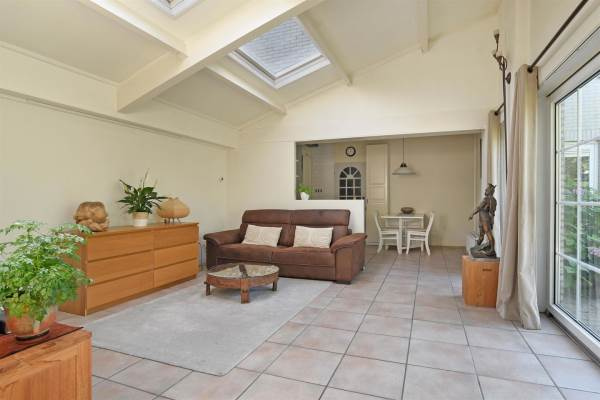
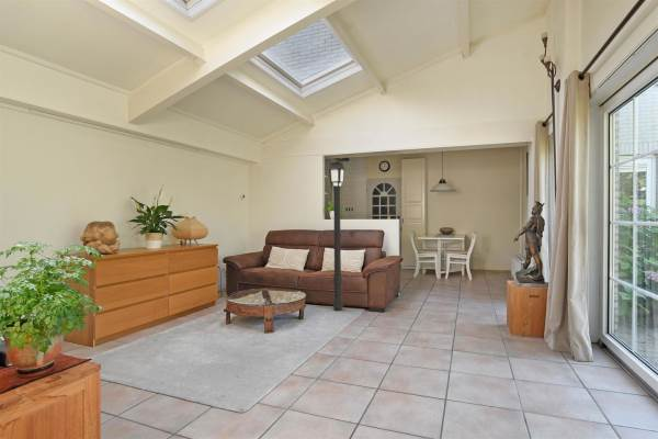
+ floor lamp (337, 235)
